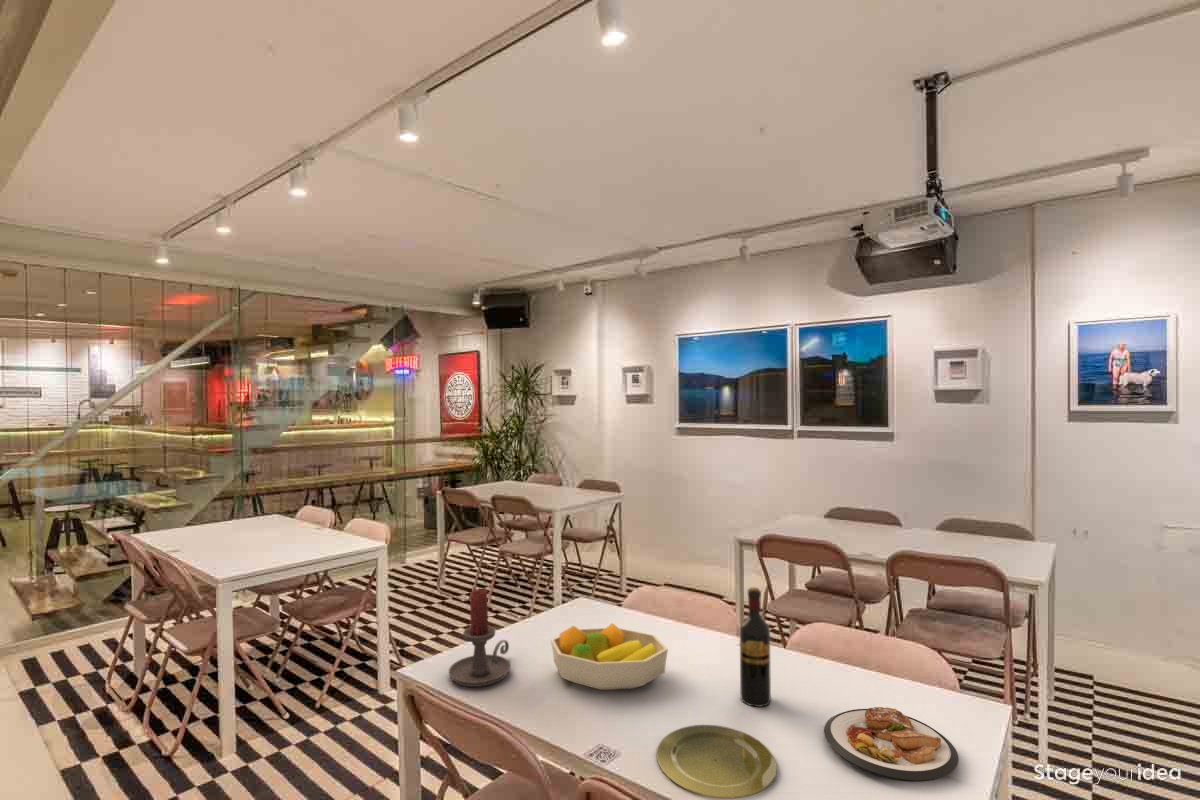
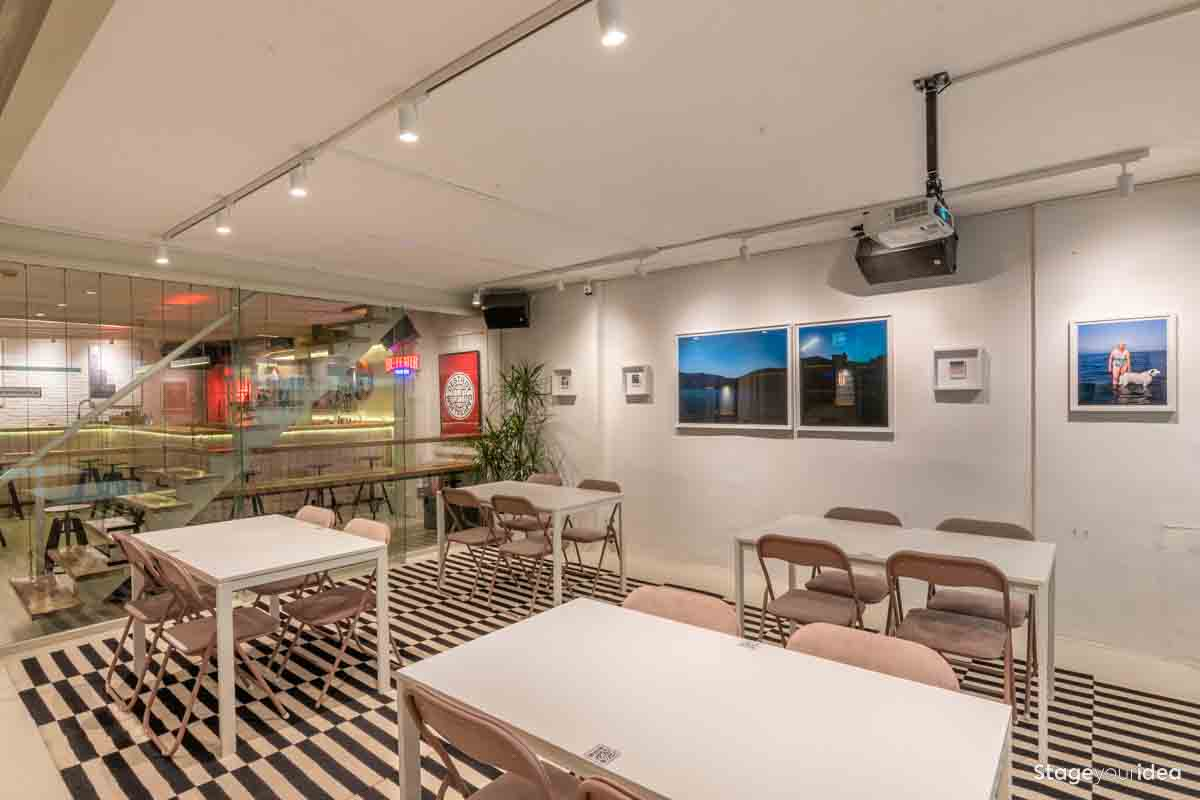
- plate (715, 758)
- wine bottle (754, 644)
- fruit bowl (608, 652)
- plate (888, 738)
- candle holder (484, 629)
